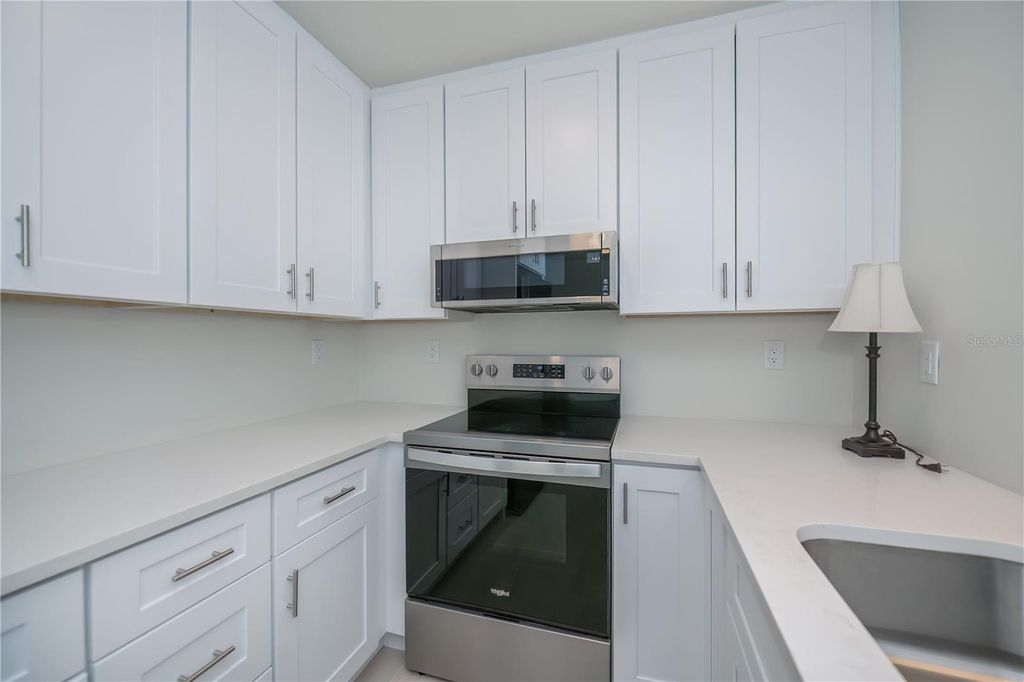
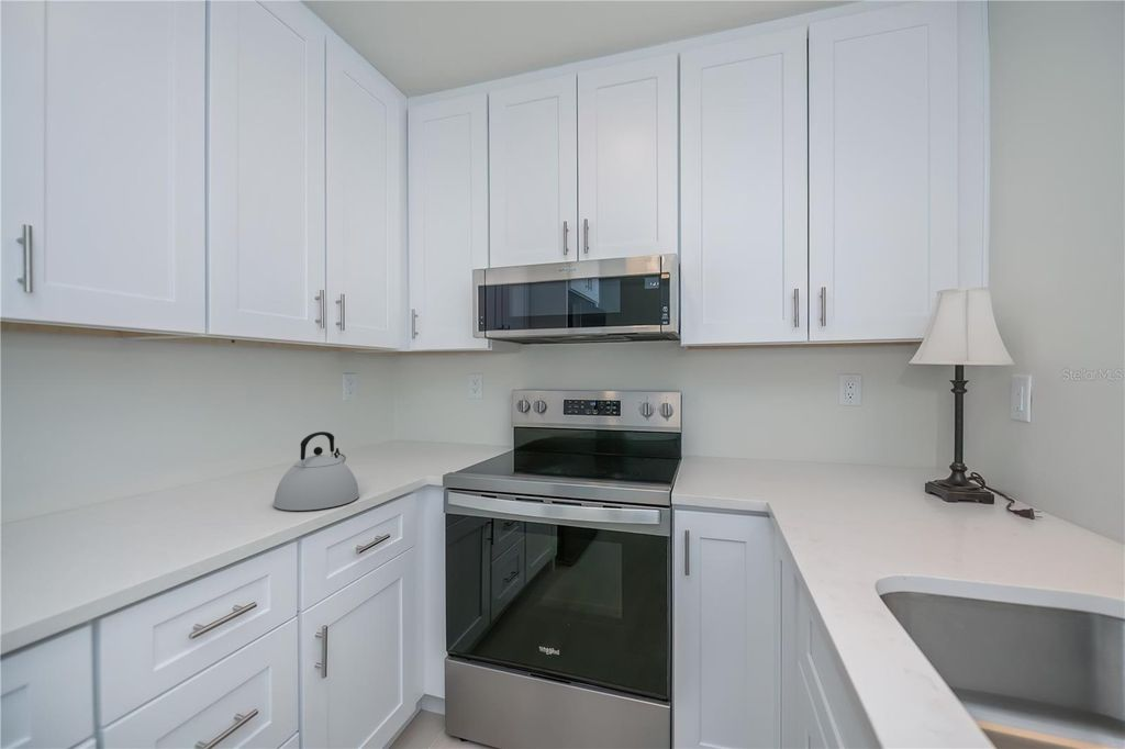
+ kettle (319, 465)
